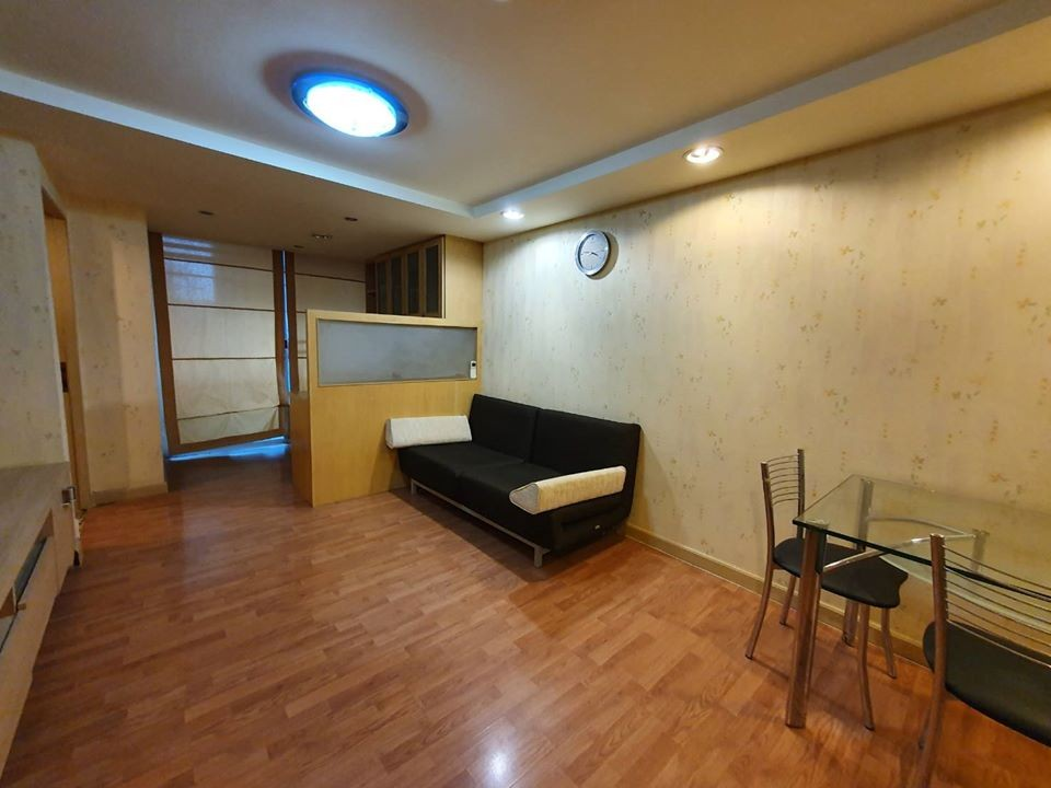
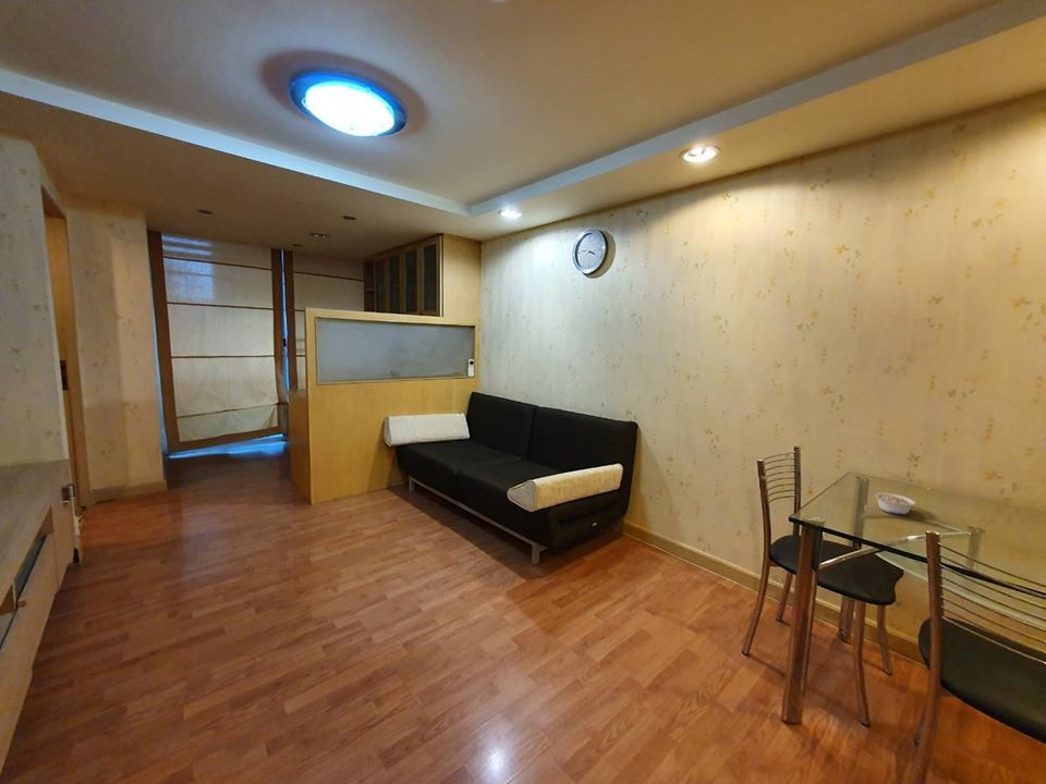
+ legume (893, 503)
